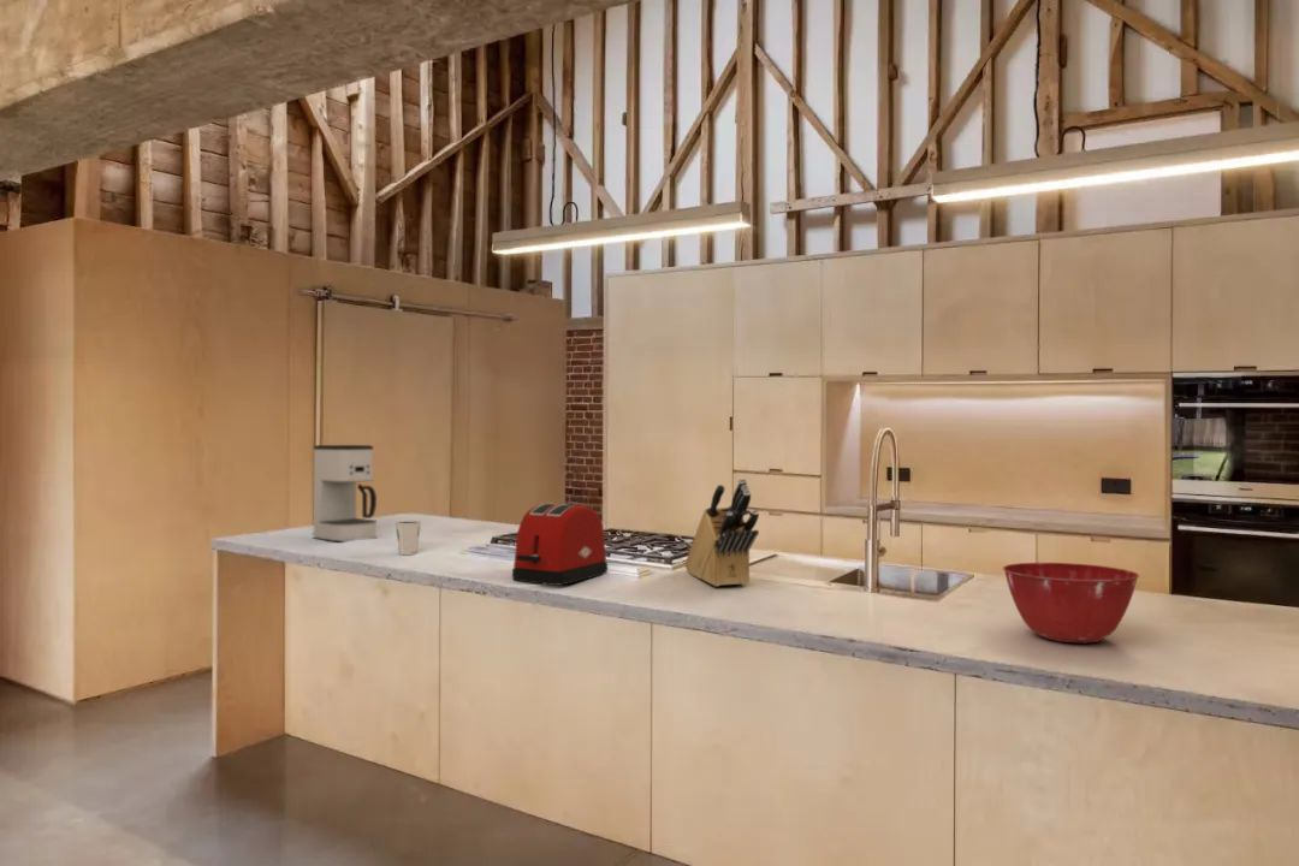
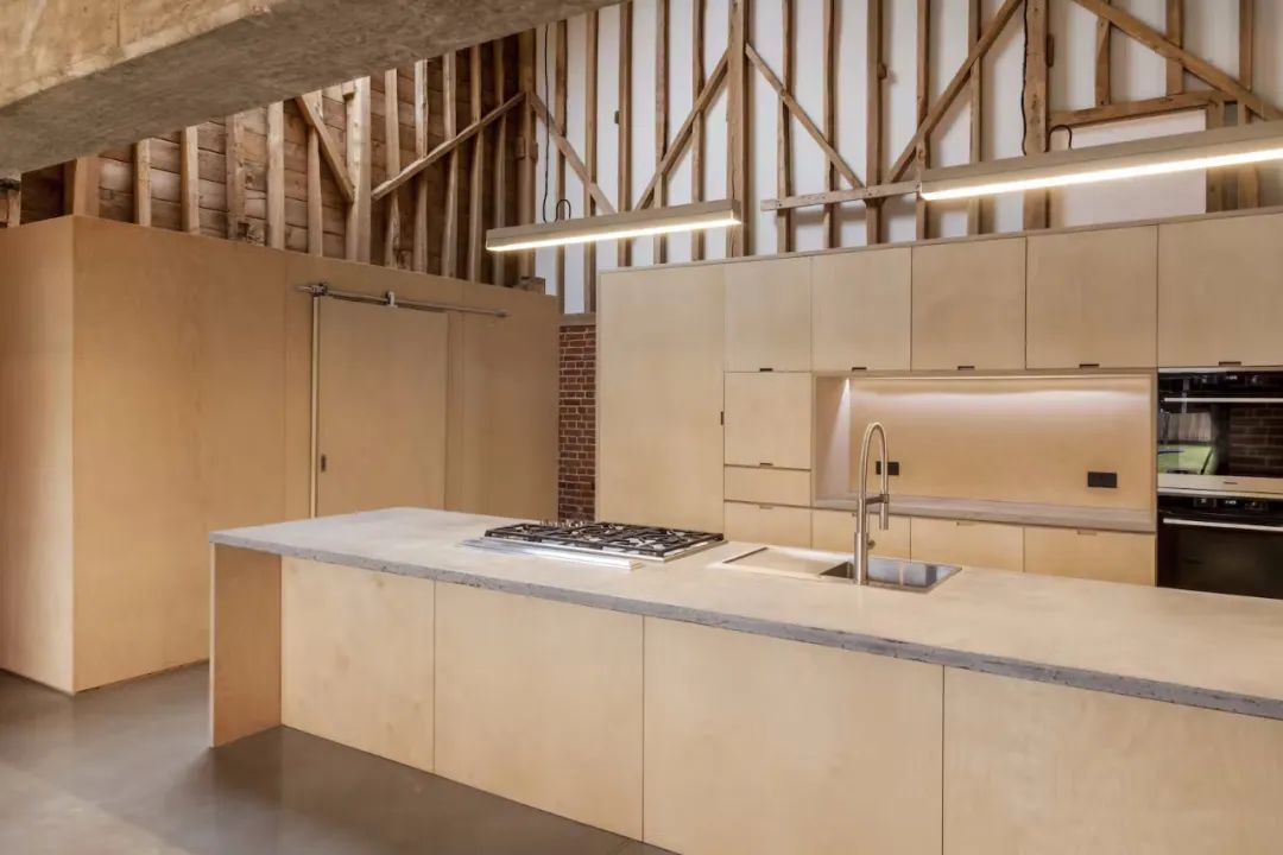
- coffee maker (350, 491)
- mixing bowl (1068, 603)
- knife block (720, 528)
- toaster (560, 540)
- dixie cup (408, 538)
